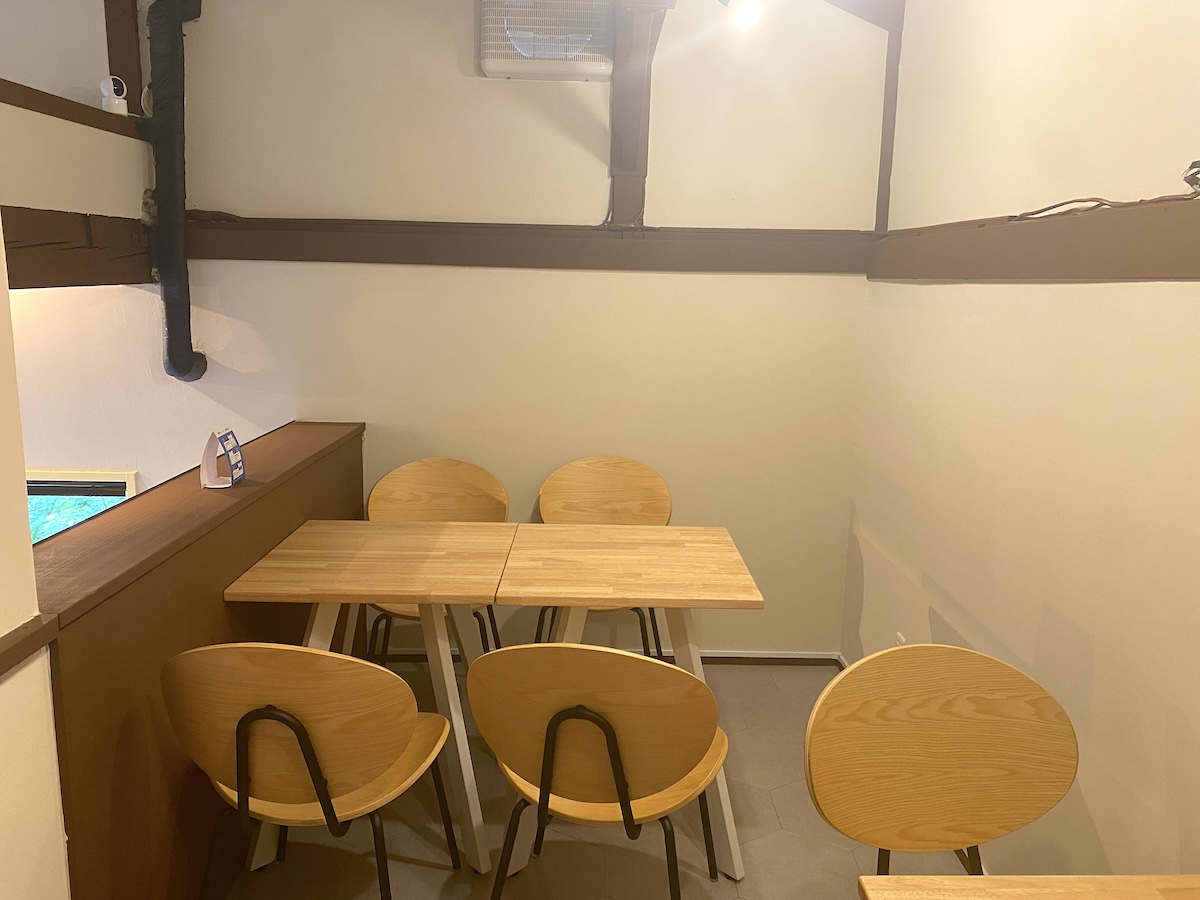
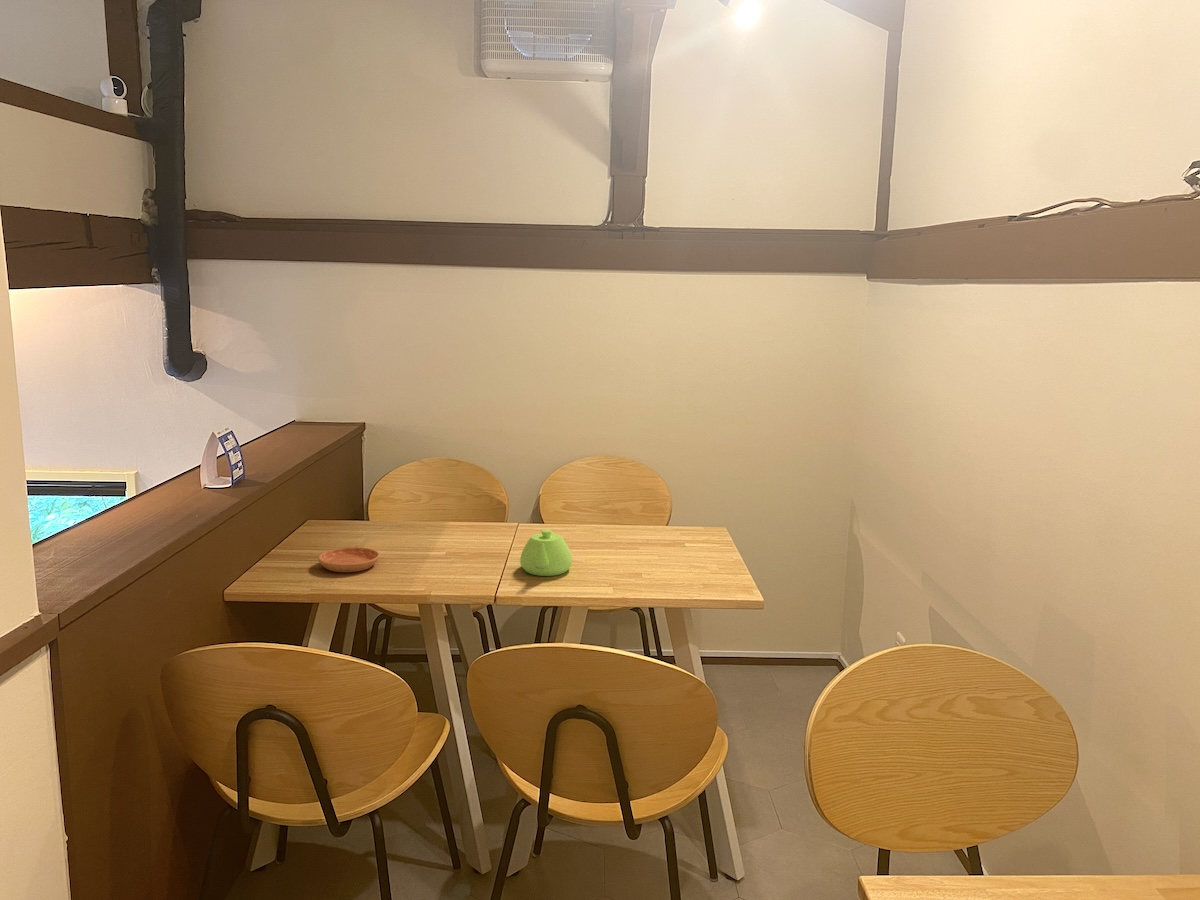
+ teapot (545, 550)
+ saucer (349, 560)
